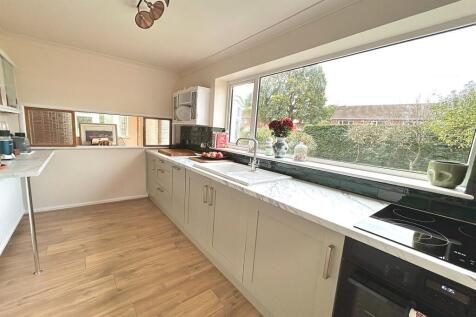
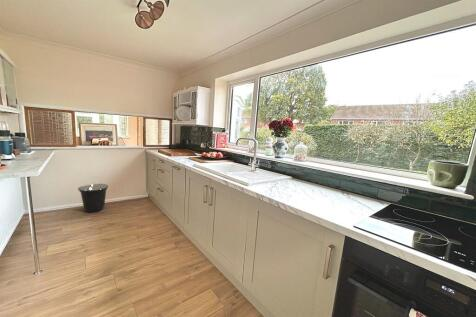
+ trash can (94, 198)
